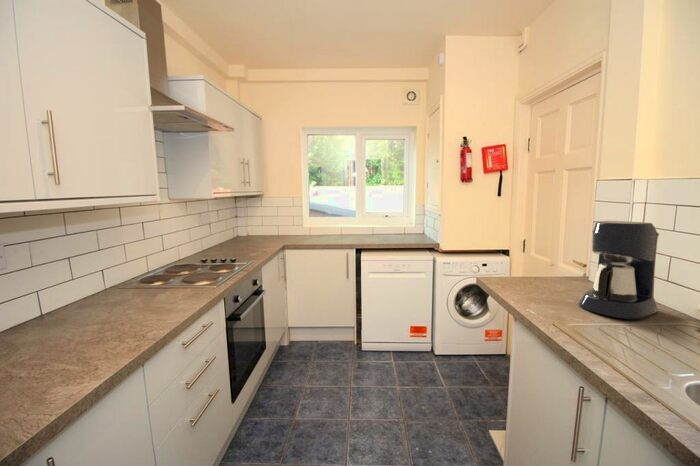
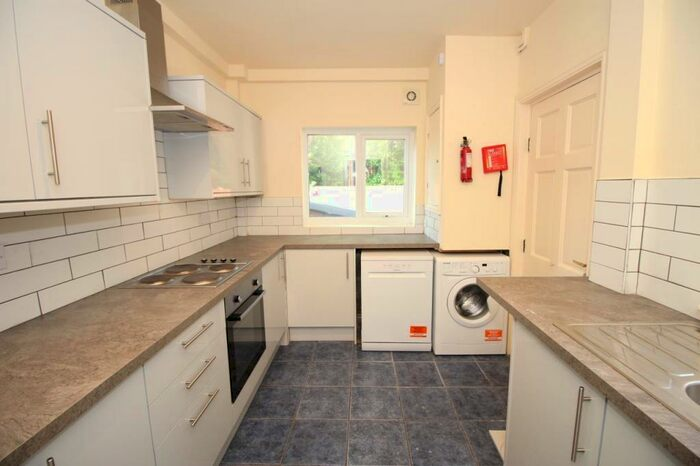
- coffee maker (620, 265)
